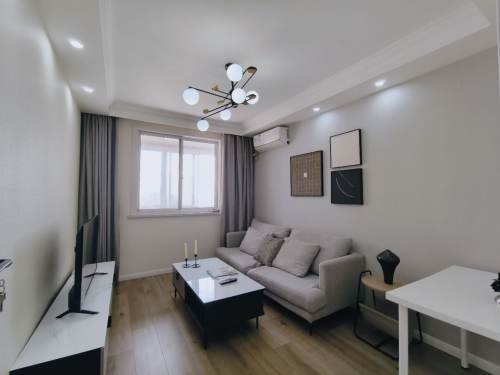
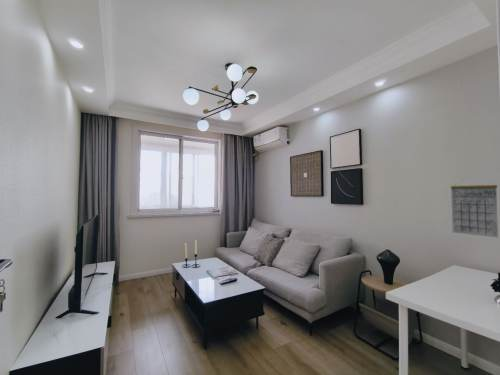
+ calendar (473, 204)
